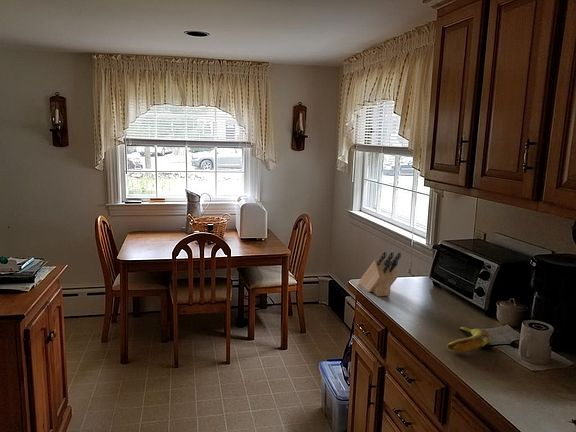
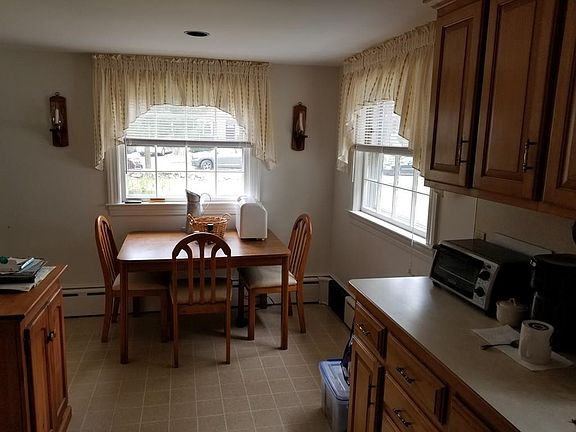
- knife block (379, 269)
- banana (462, 329)
